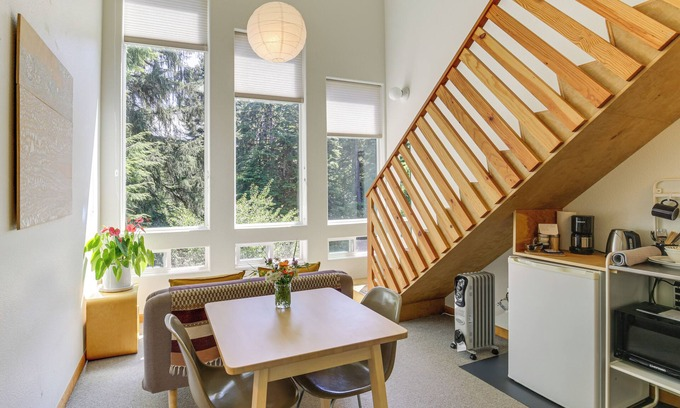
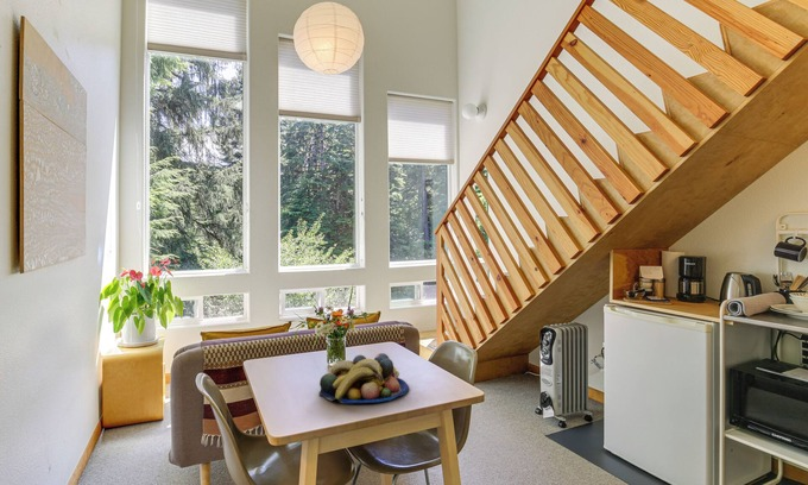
+ fruit bowl (365, 372)
